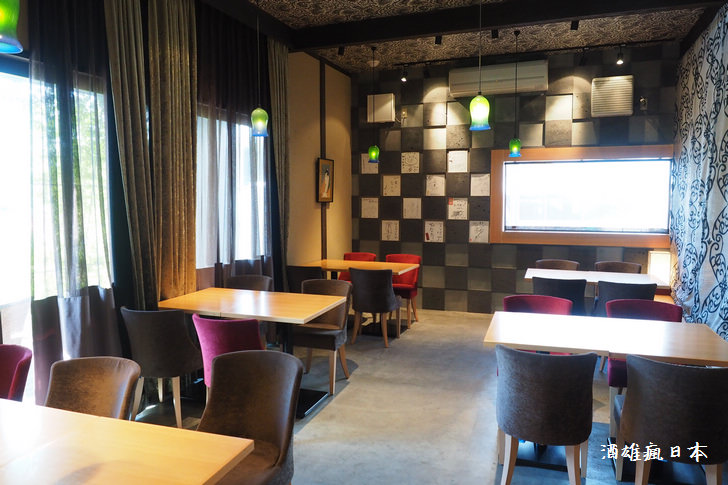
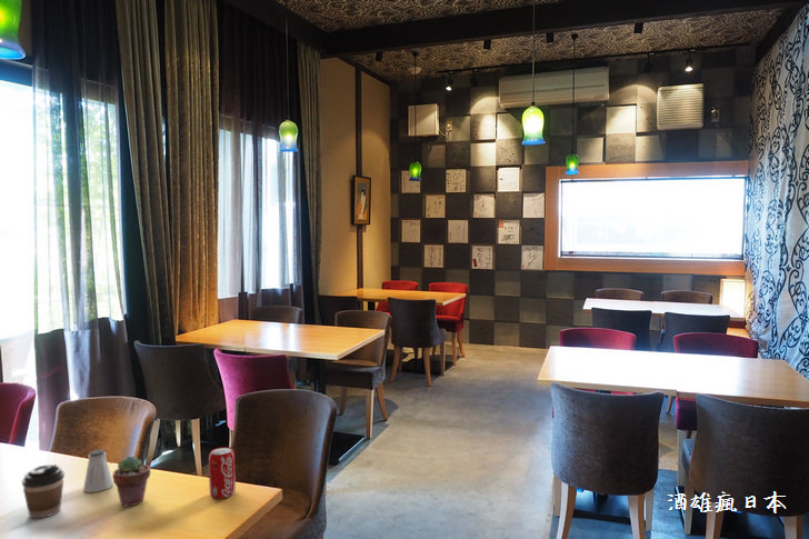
+ coffee cup (43, 488)
+ potted succulent (131, 478)
+ saltshaker (97, 469)
+ beverage can (221, 471)
